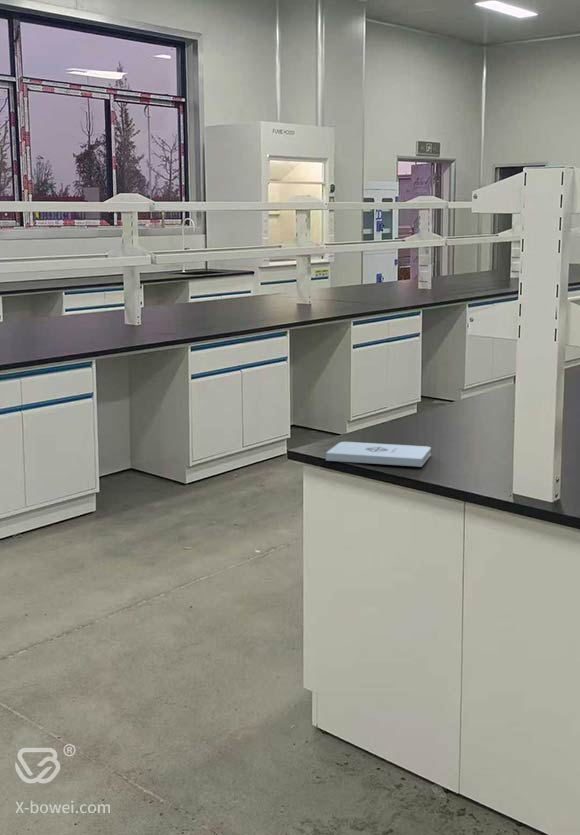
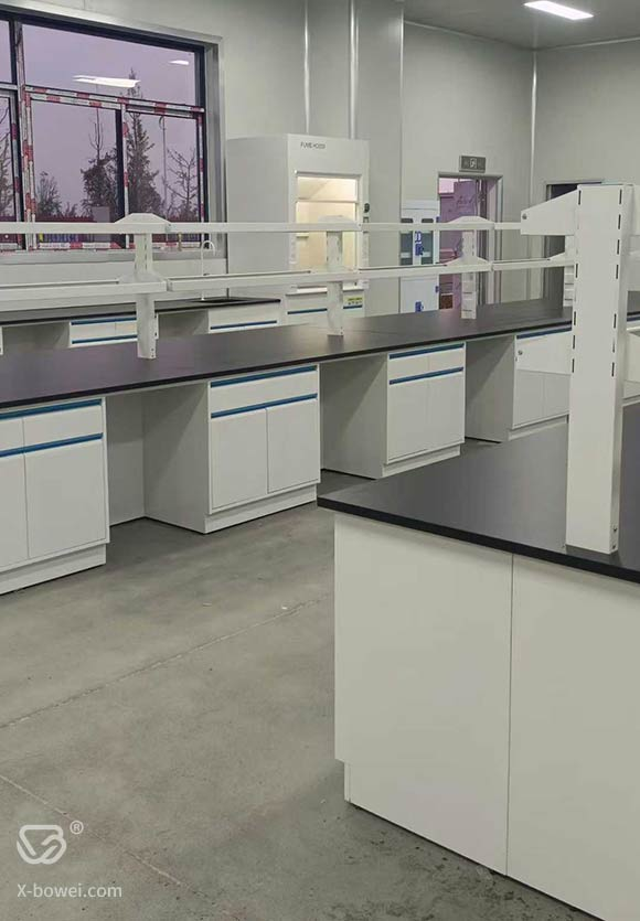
- notepad (379, 453)
